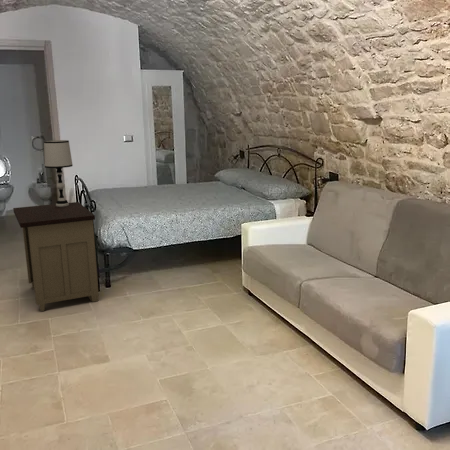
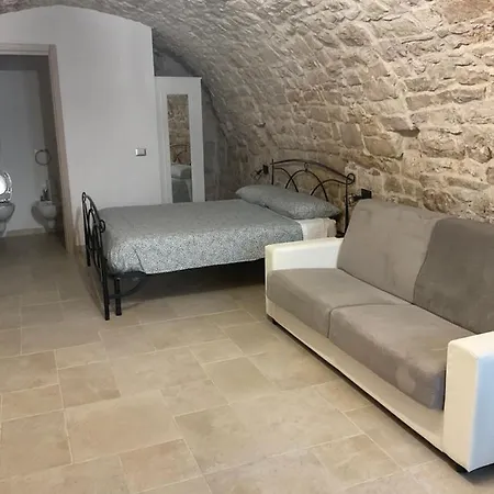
- nightstand (56, 253)
- table lamp (59, 173)
